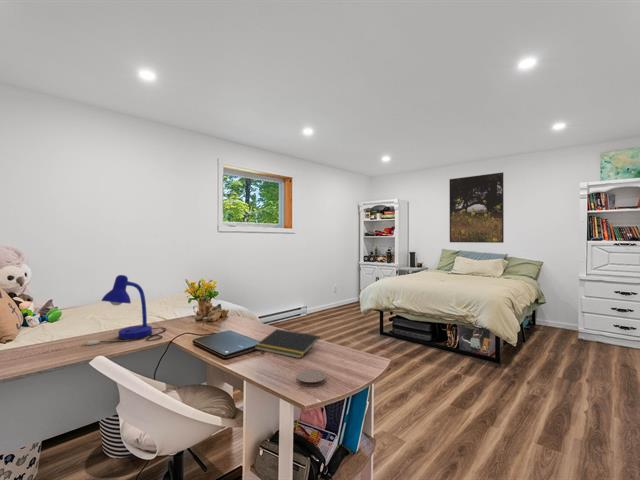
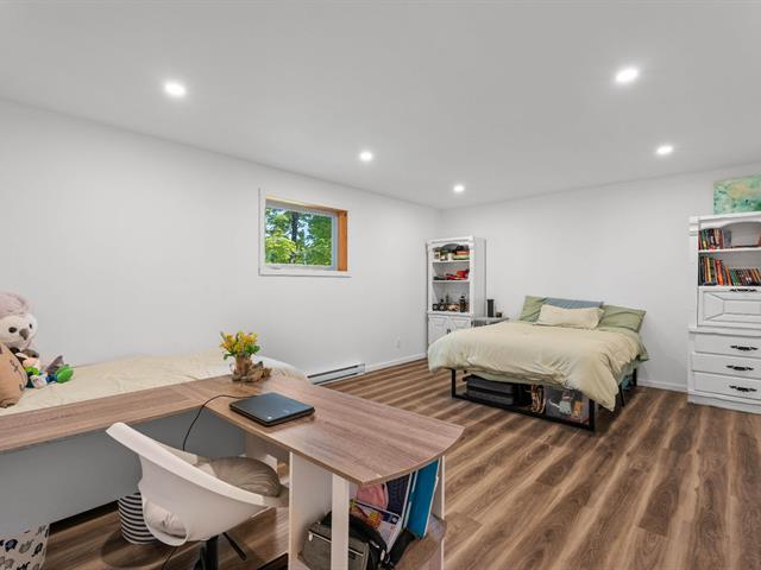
- coaster (311, 377)
- desk lamp (130, 302)
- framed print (475, 209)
- notepad (287, 342)
